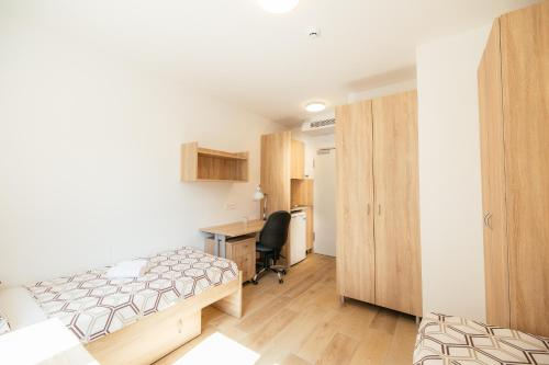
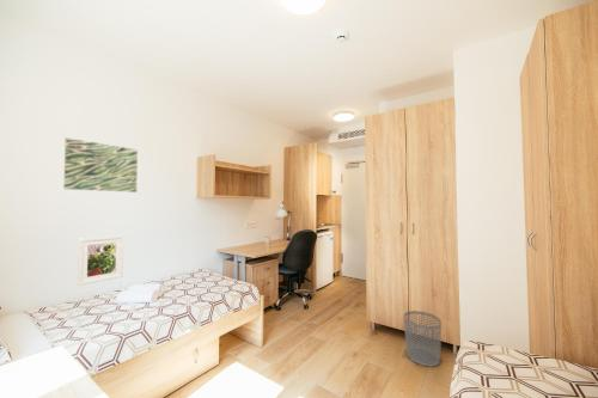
+ waste bin (421, 337)
+ wall art (104, 167)
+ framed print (102, 258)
